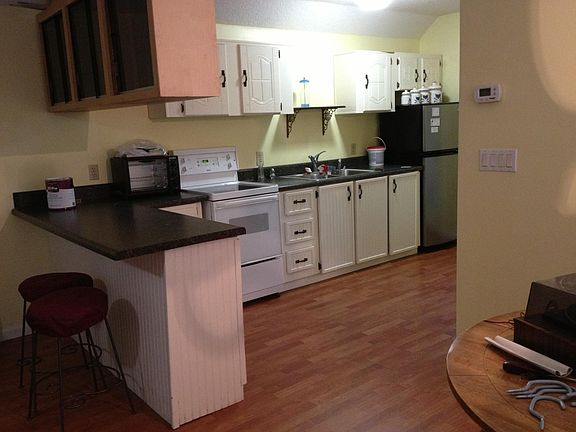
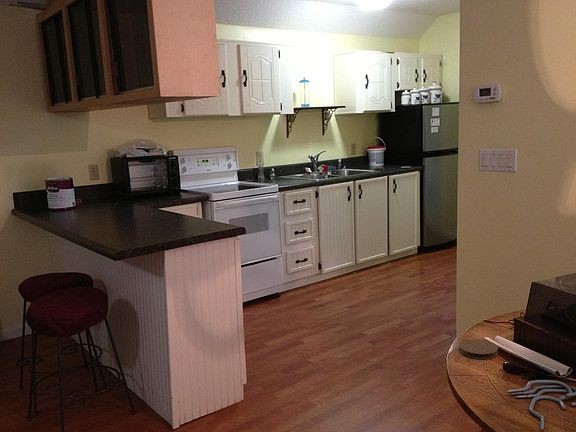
+ coaster (478, 348)
